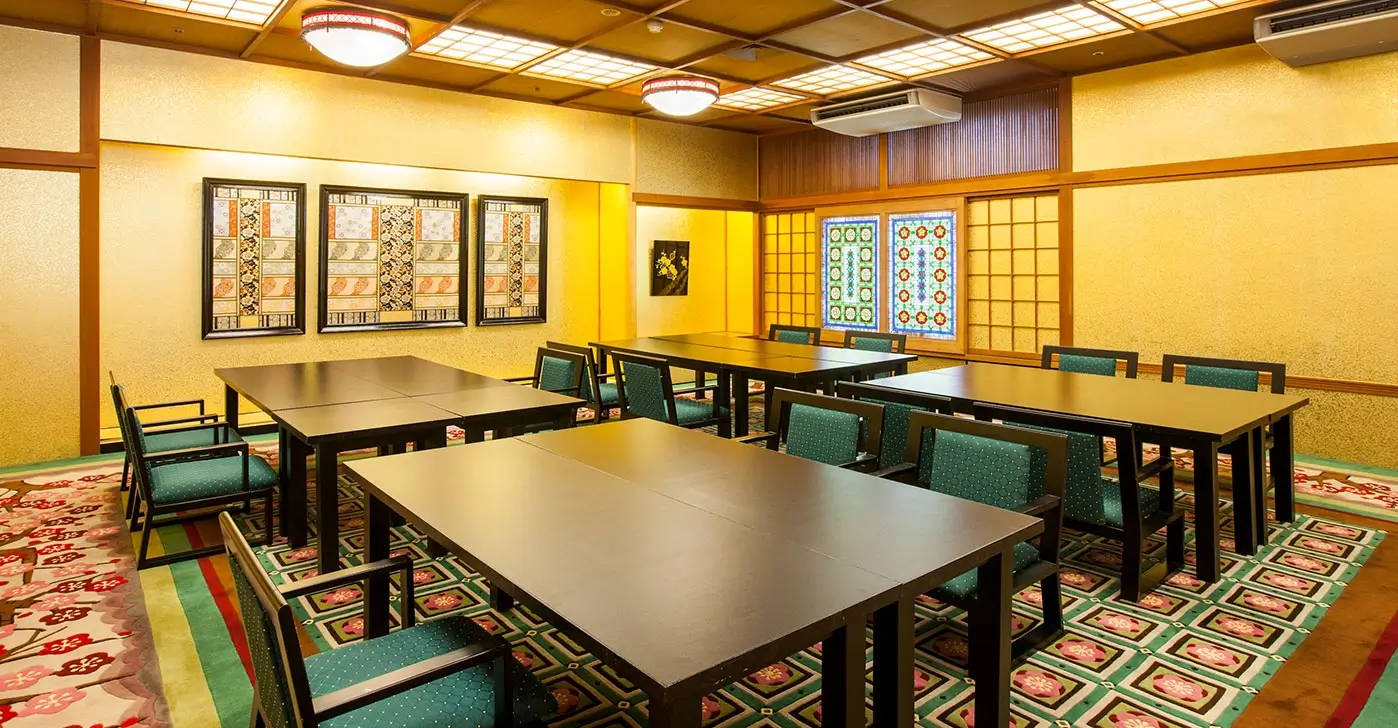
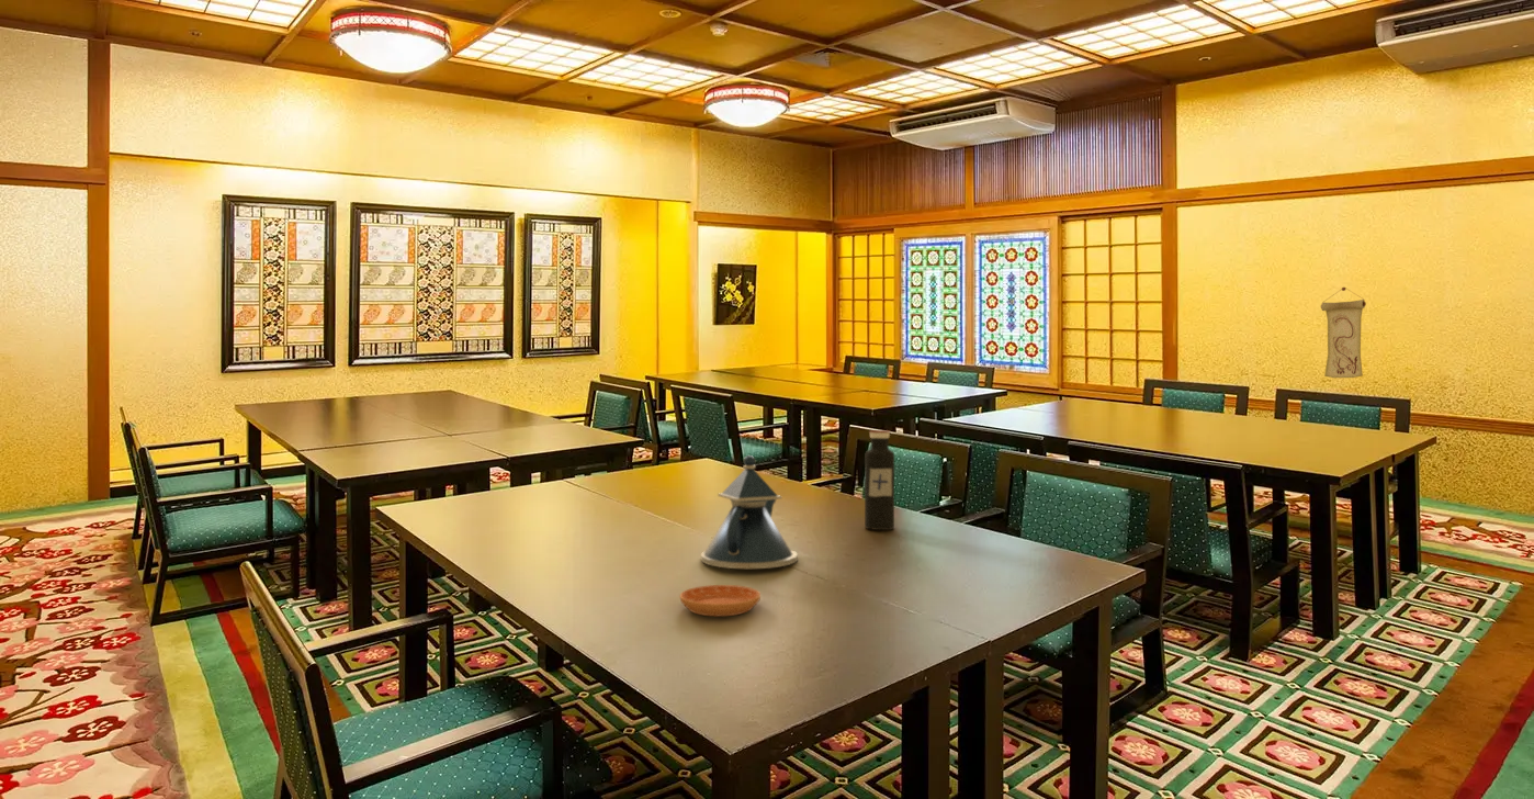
+ teapot (753, 506)
+ wall scroll (1342, 331)
+ water bottle (879, 479)
+ saucer (720, 600)
